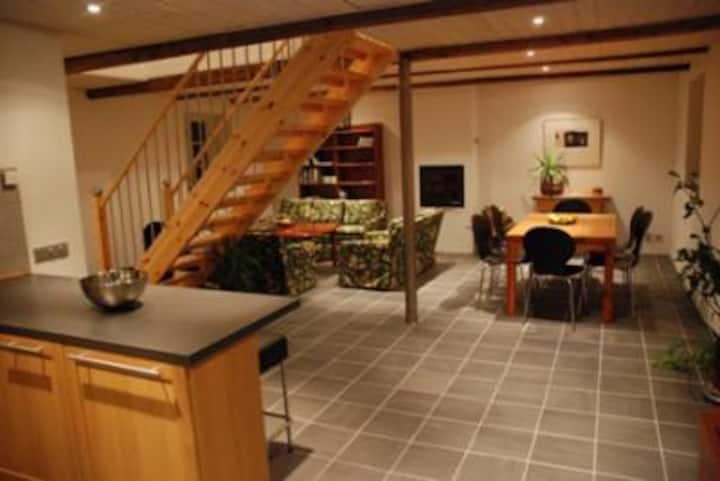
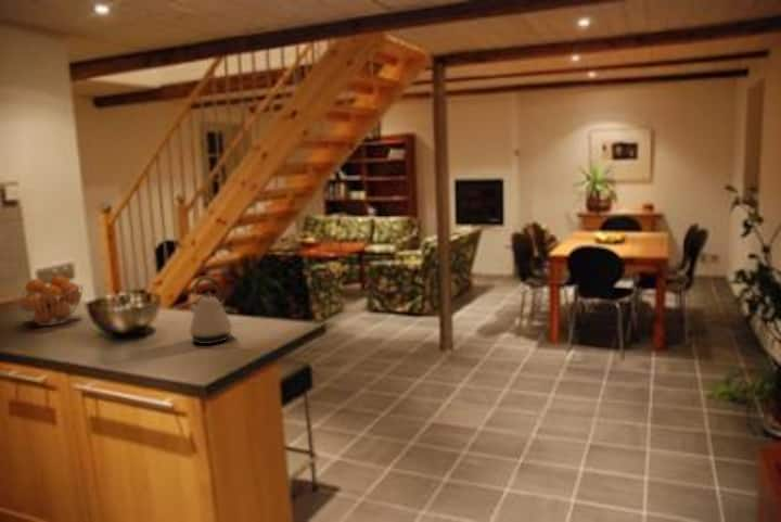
+ fruit basket (49, 300)
+ kettle (207, 308)
